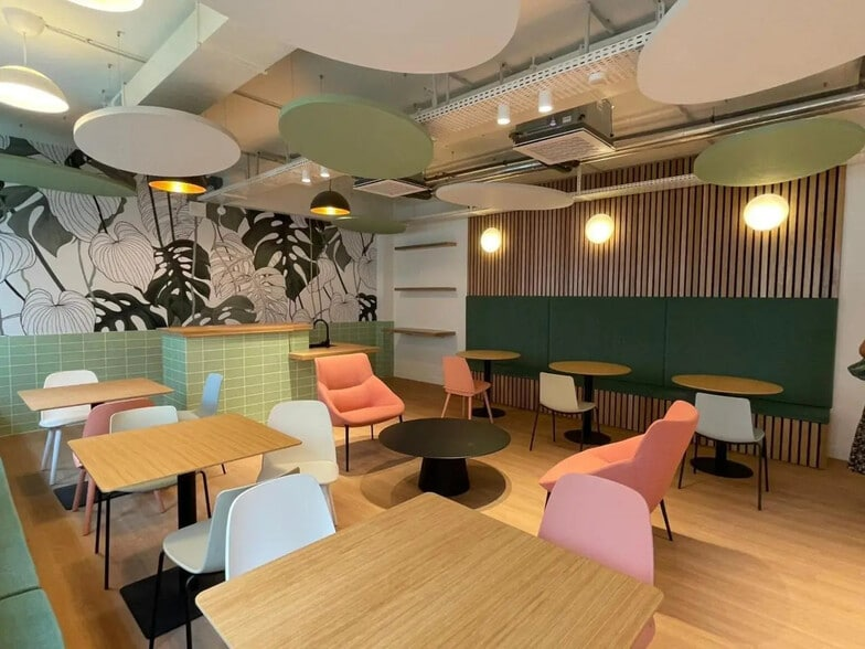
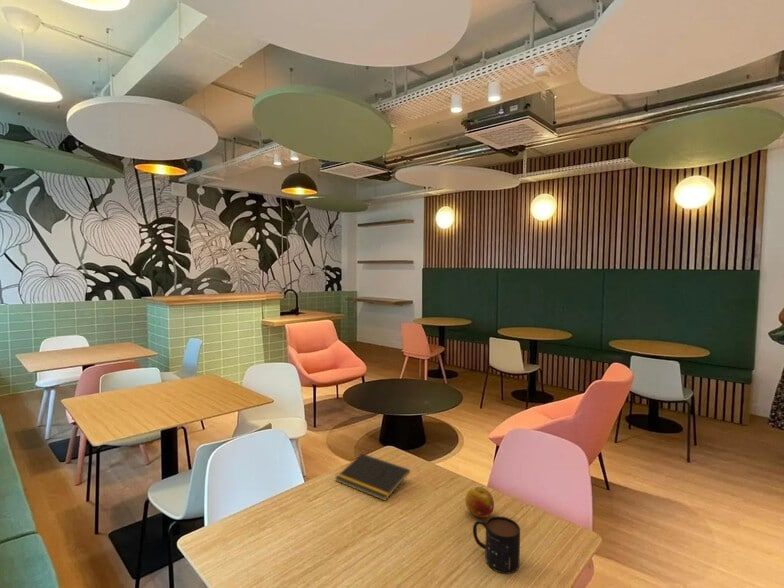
+ mug (494, 539)
+ fruit (479, 501)
+ notepad (372, 475)
